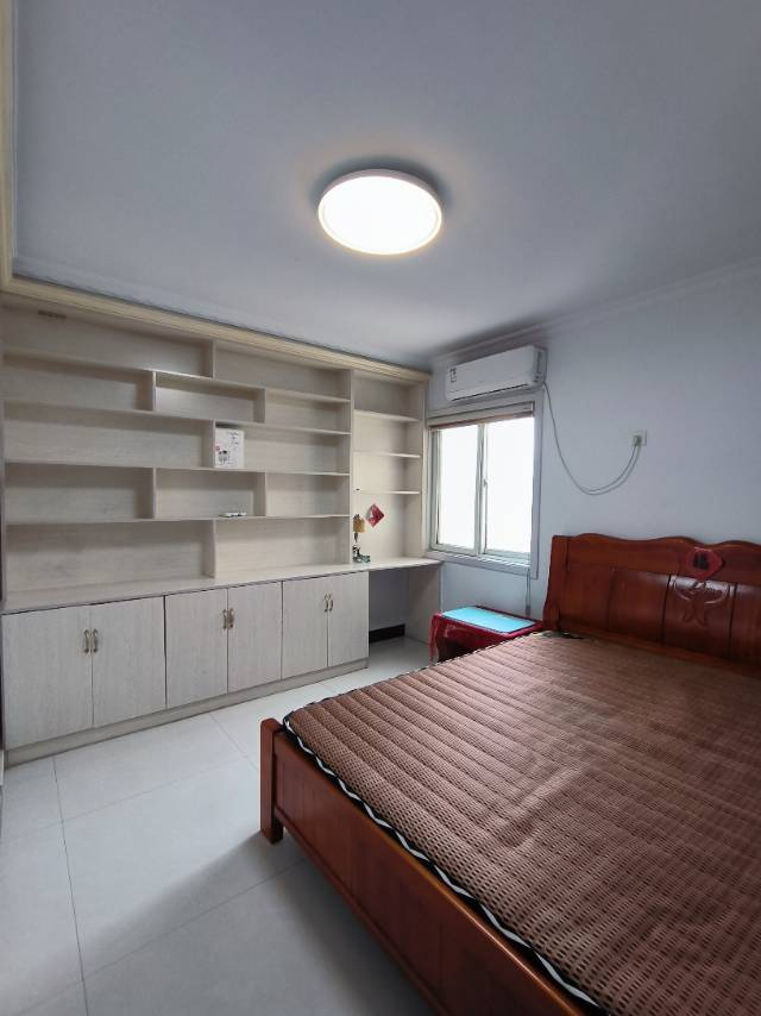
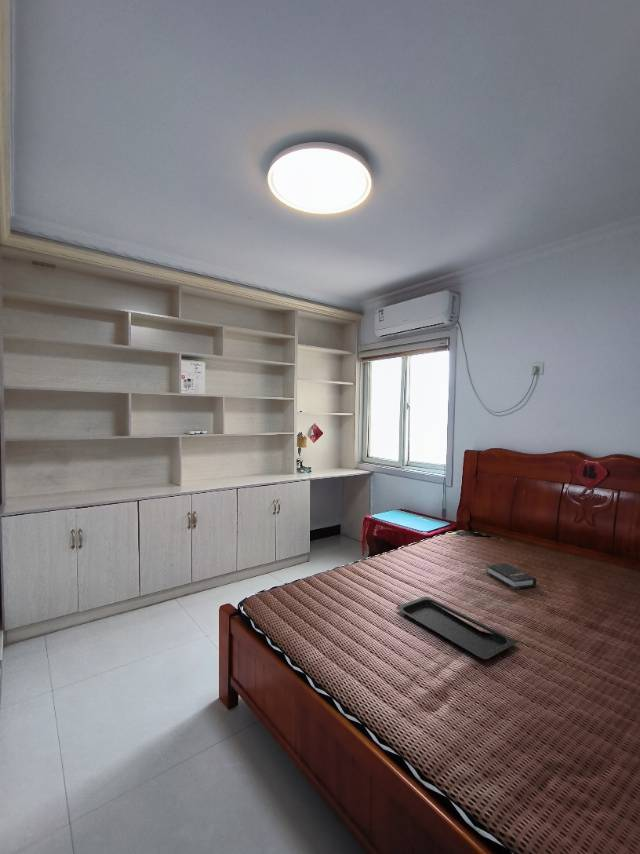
+ serving tray (451, 625)
+ hardback book (510, 575)
